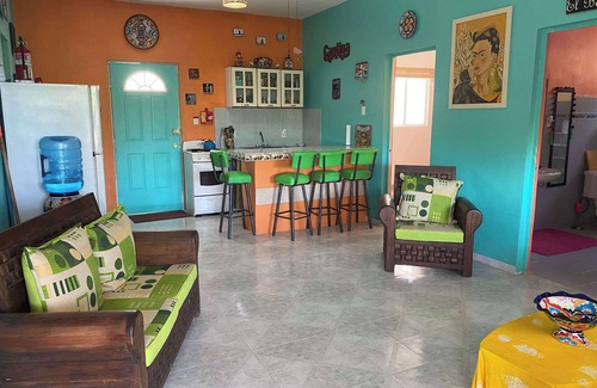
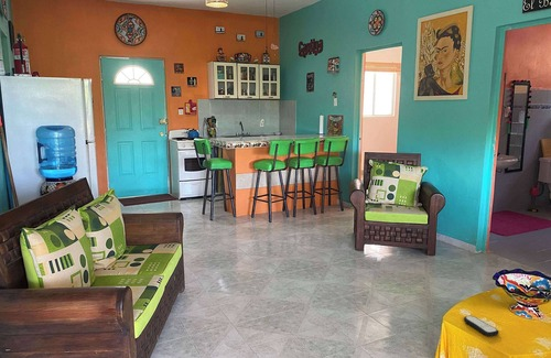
+ remote control (479, 325)
